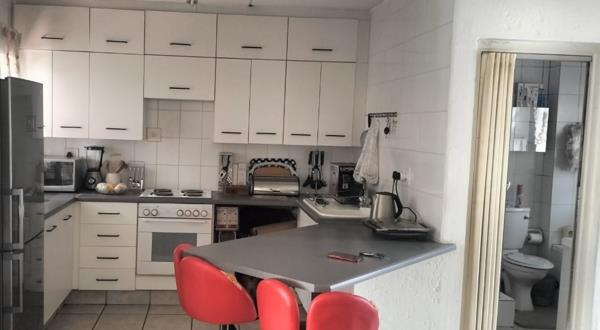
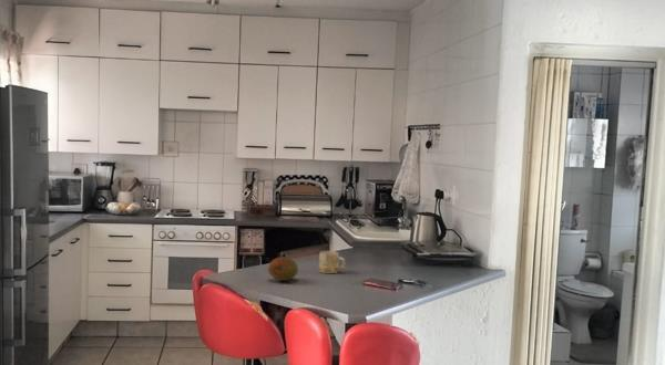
+ fruit (283, 268)
+ mug (331, 262)
